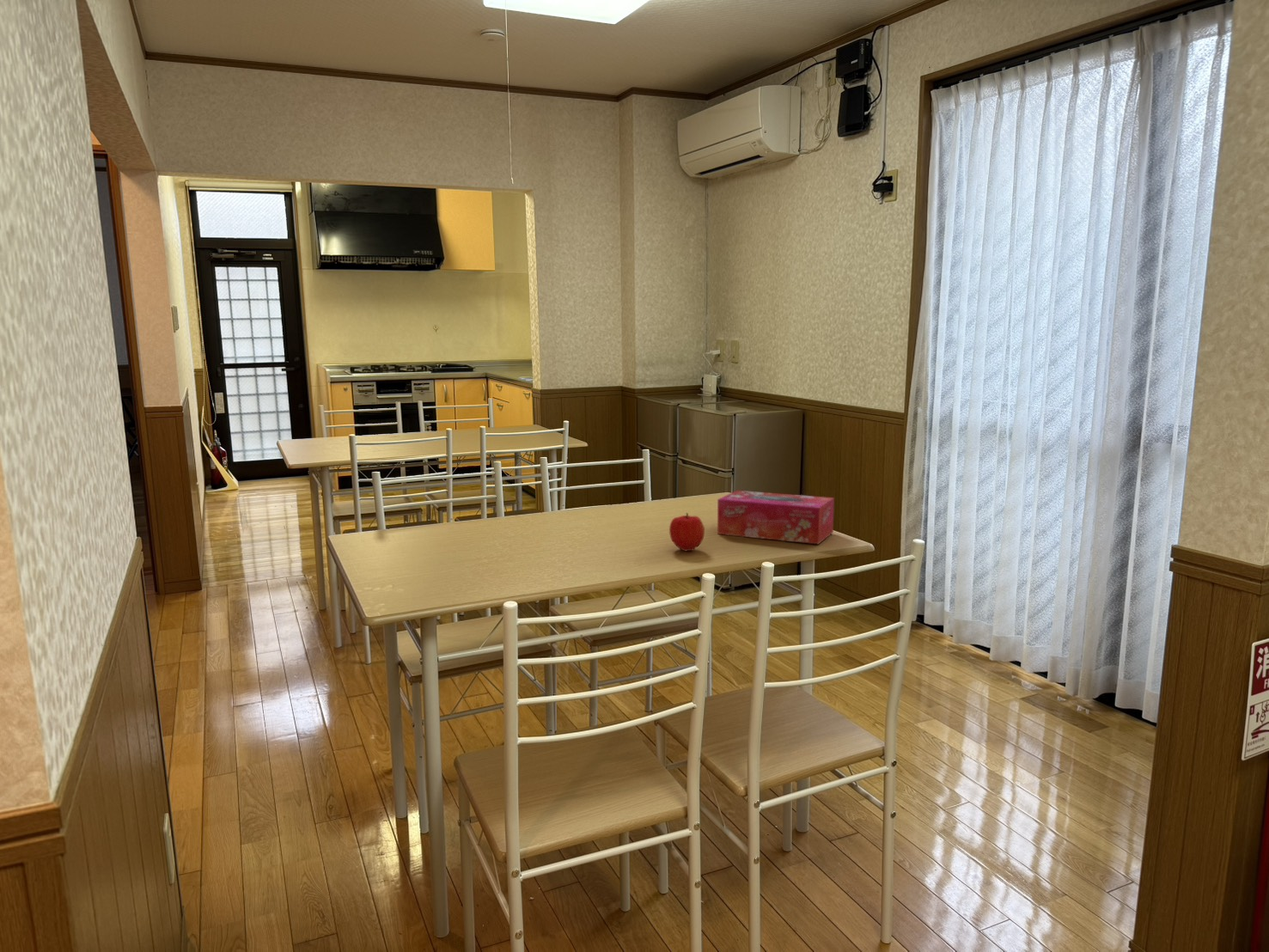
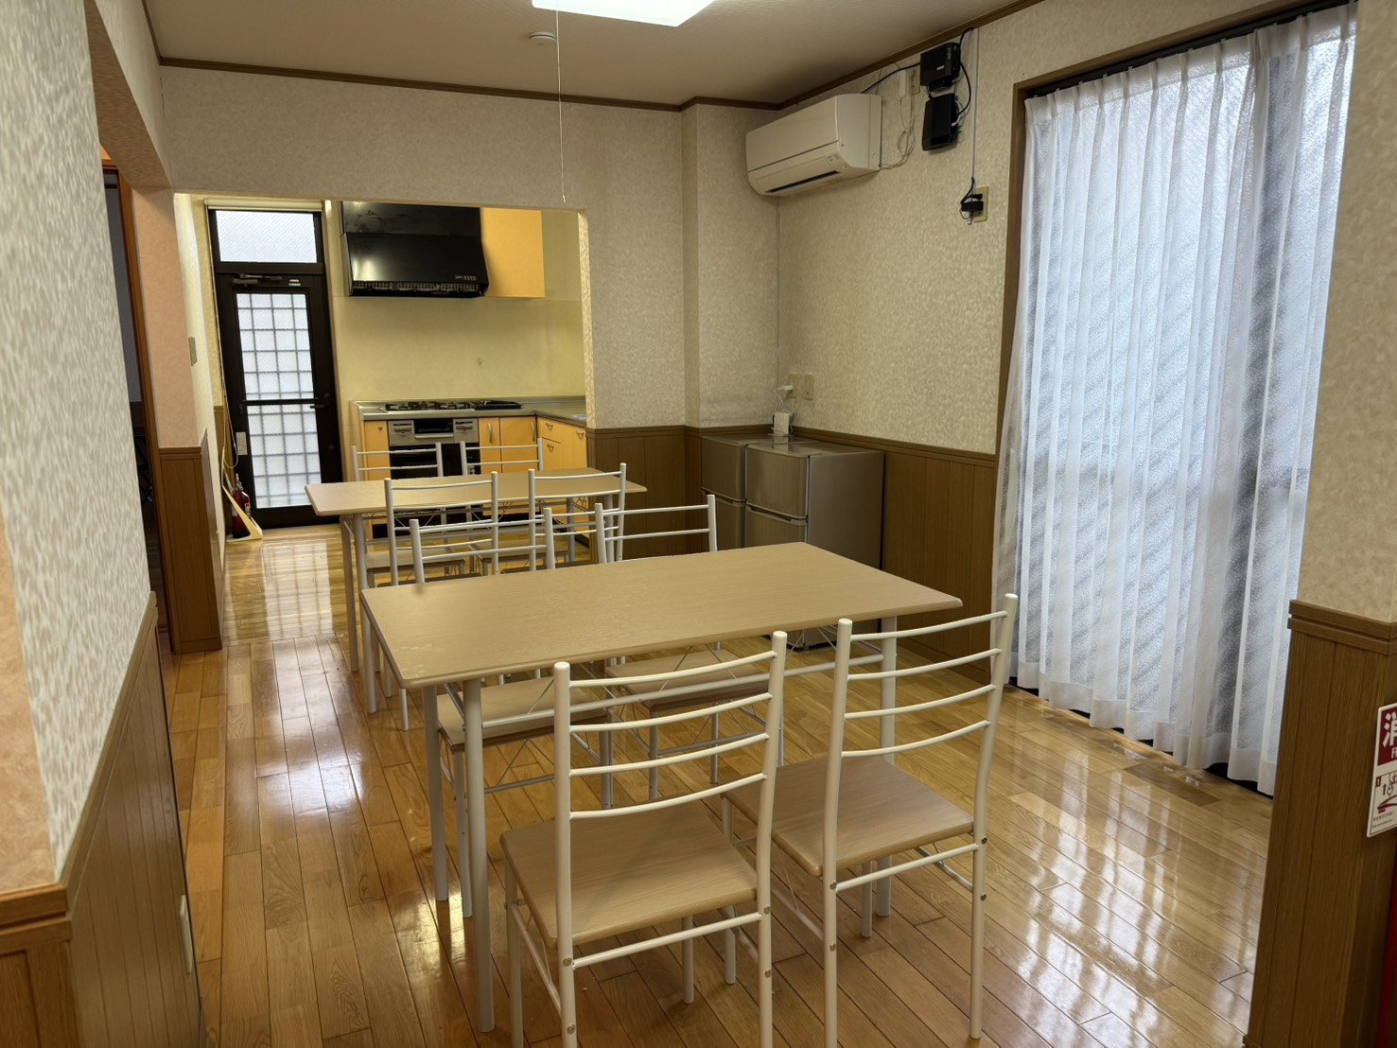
- tissue box (775, 516)
- fruit (686, 531)
